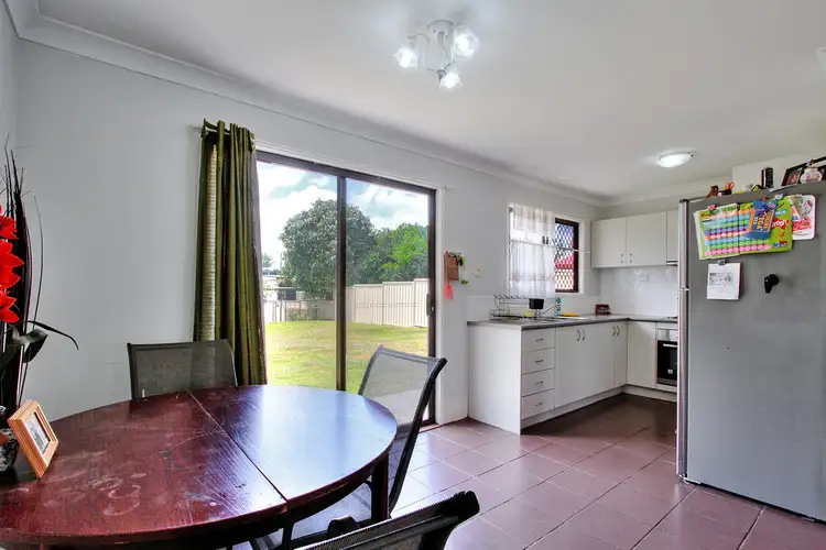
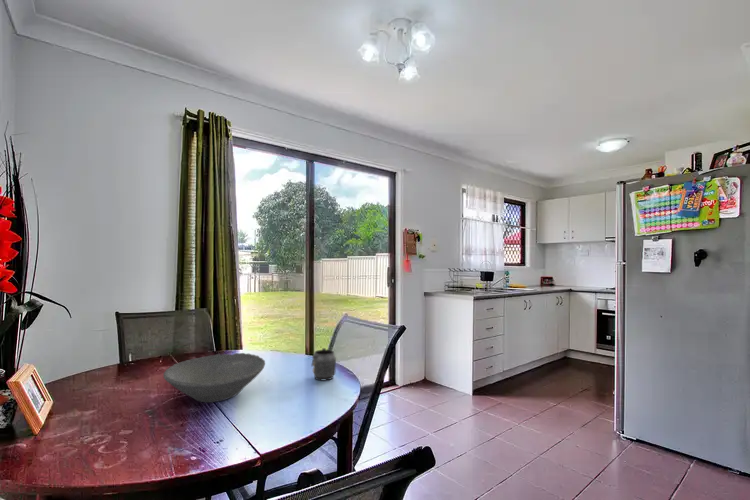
+ mug (323, 363)
+ bowl (216, 379)
